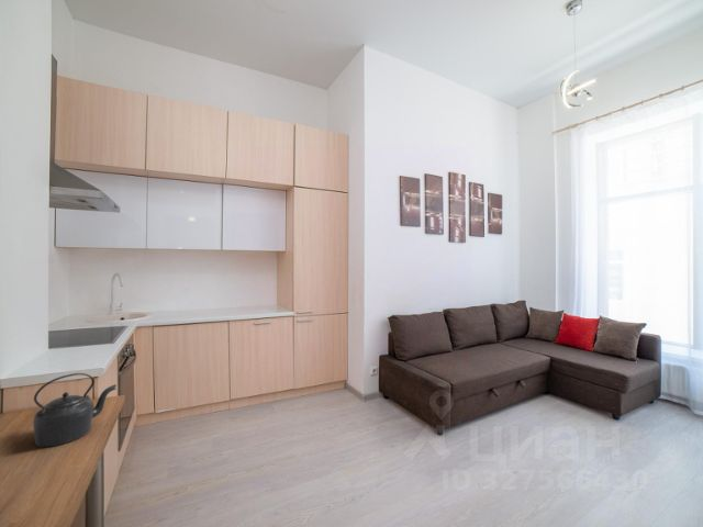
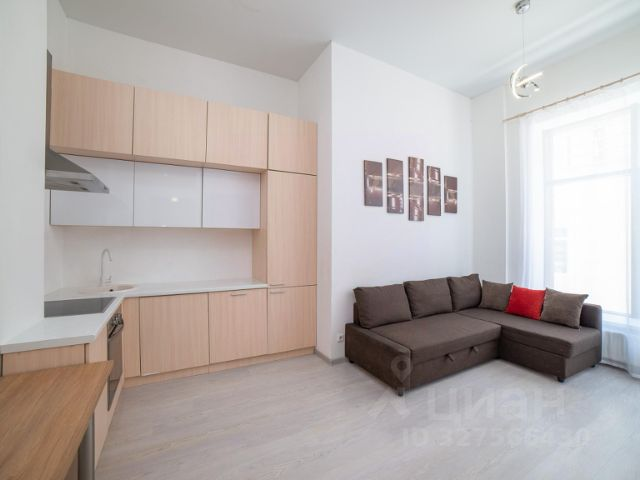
- kettle (78, 401)
